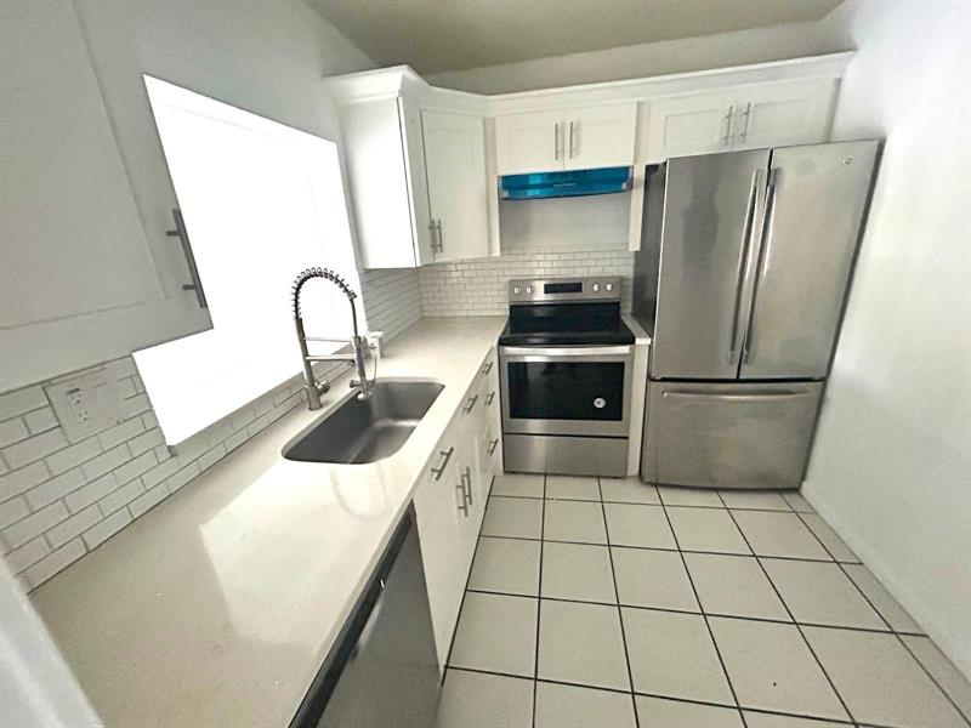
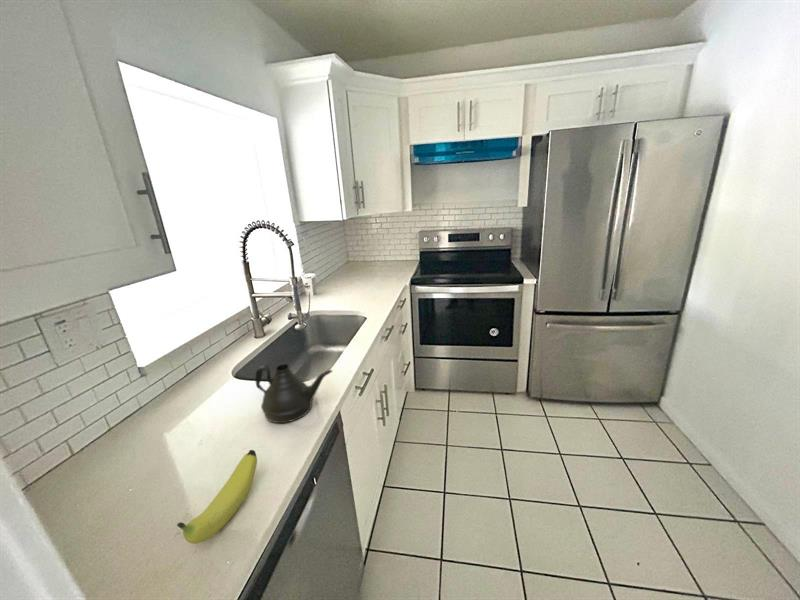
+ fruit (221, 498)
+ teapot (294, 389)
